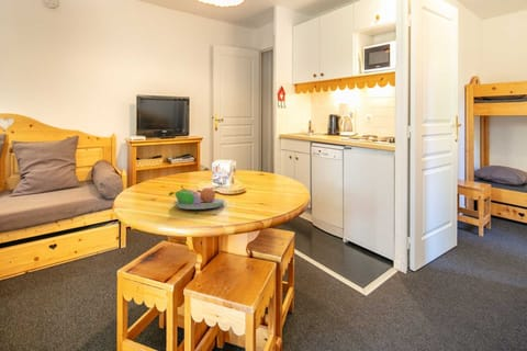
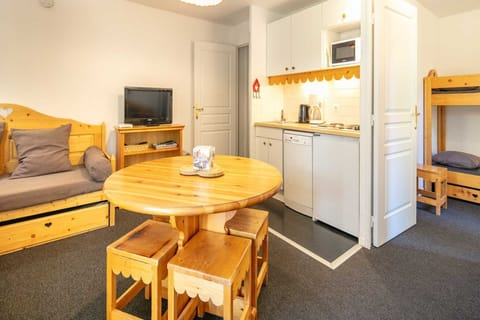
- fruit bowl (197, 195)
